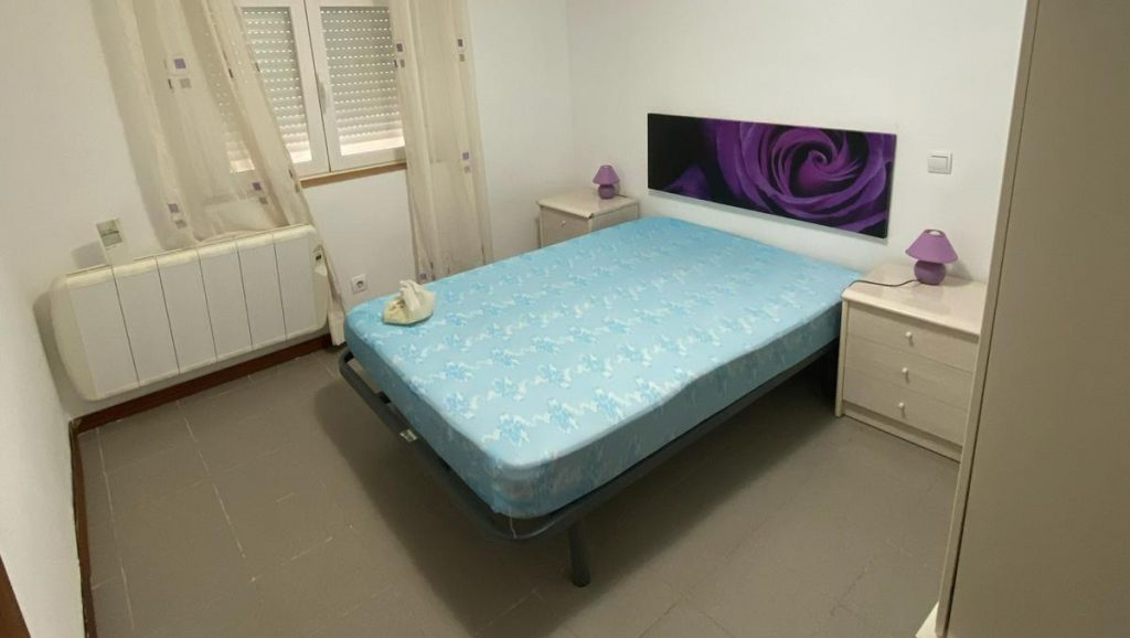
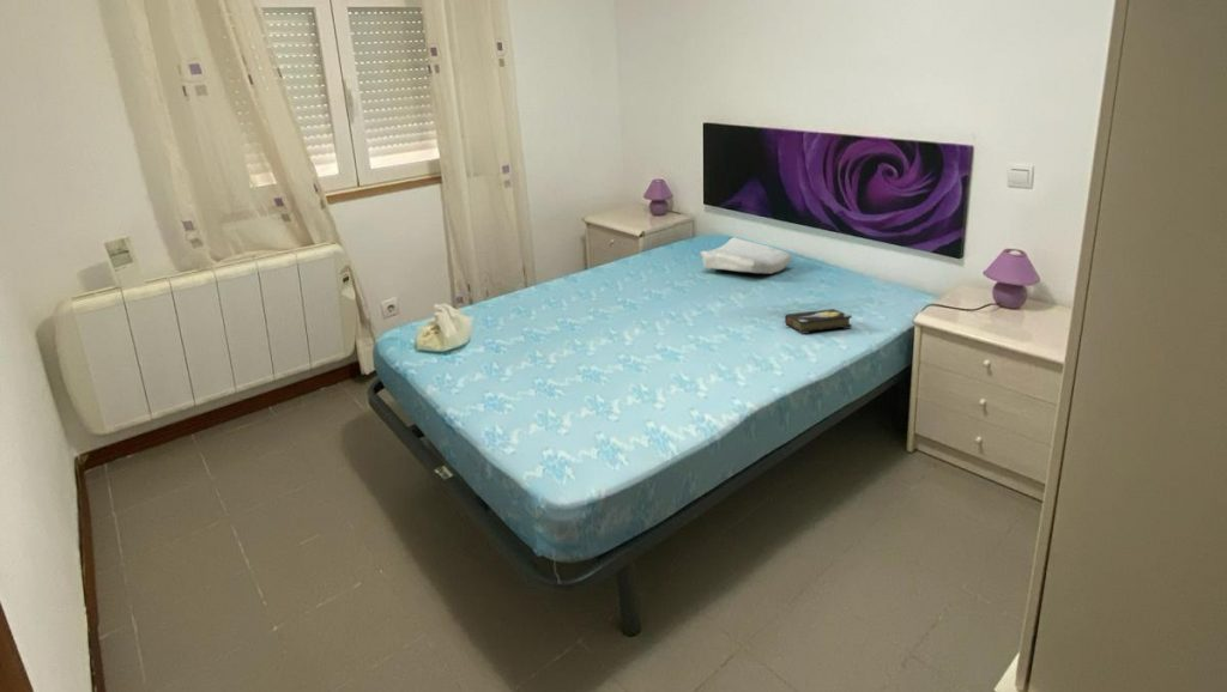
+ hardback book (817, 318)
+ soap bar (743, 256)
